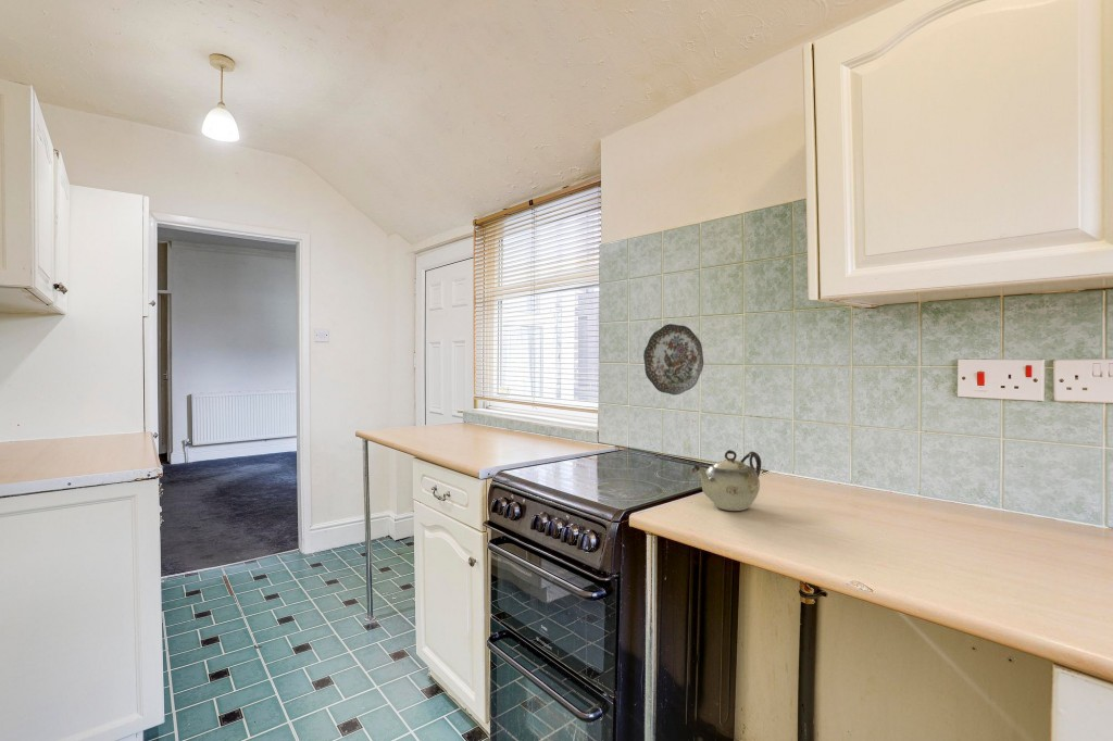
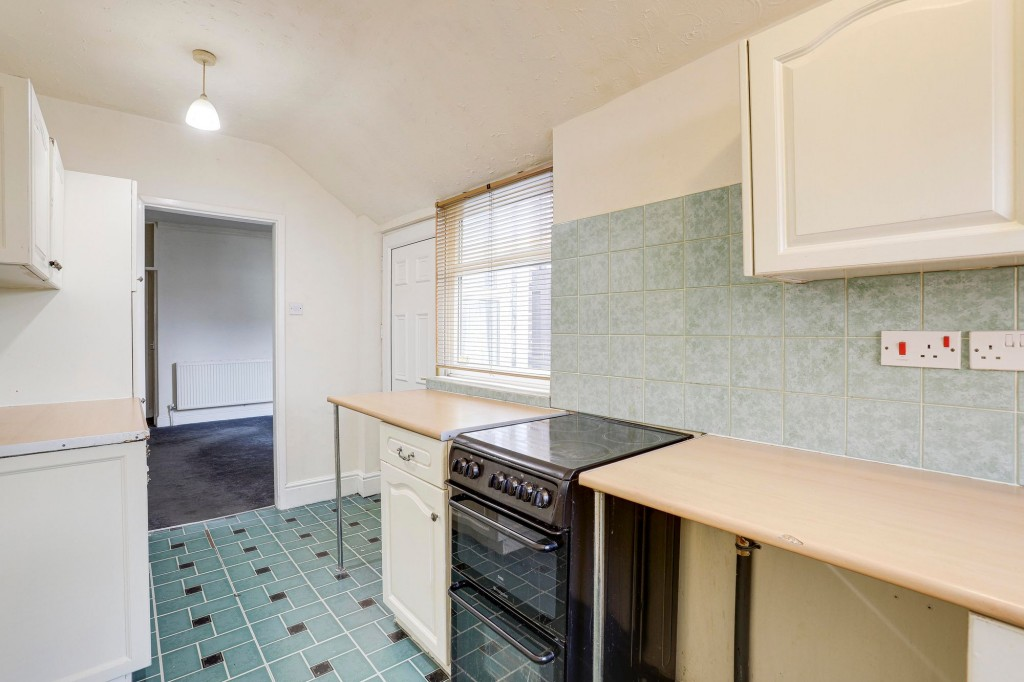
- decorative plate (674, 359)
- teapot (727, 478)
